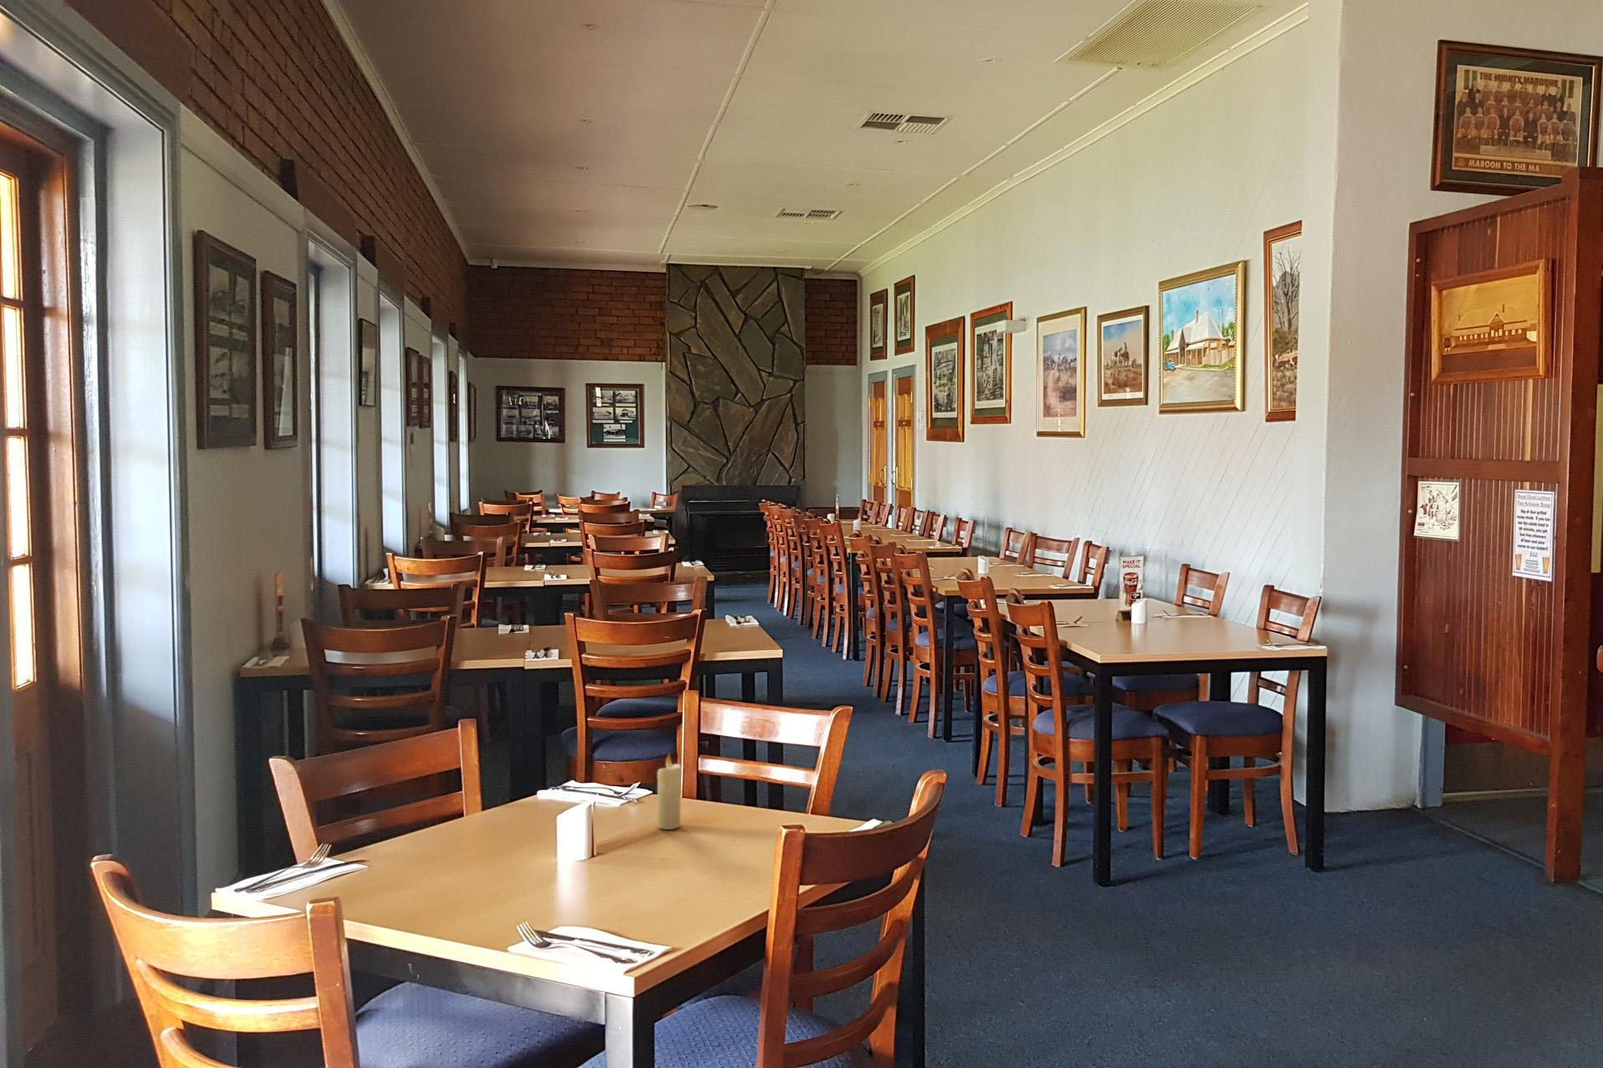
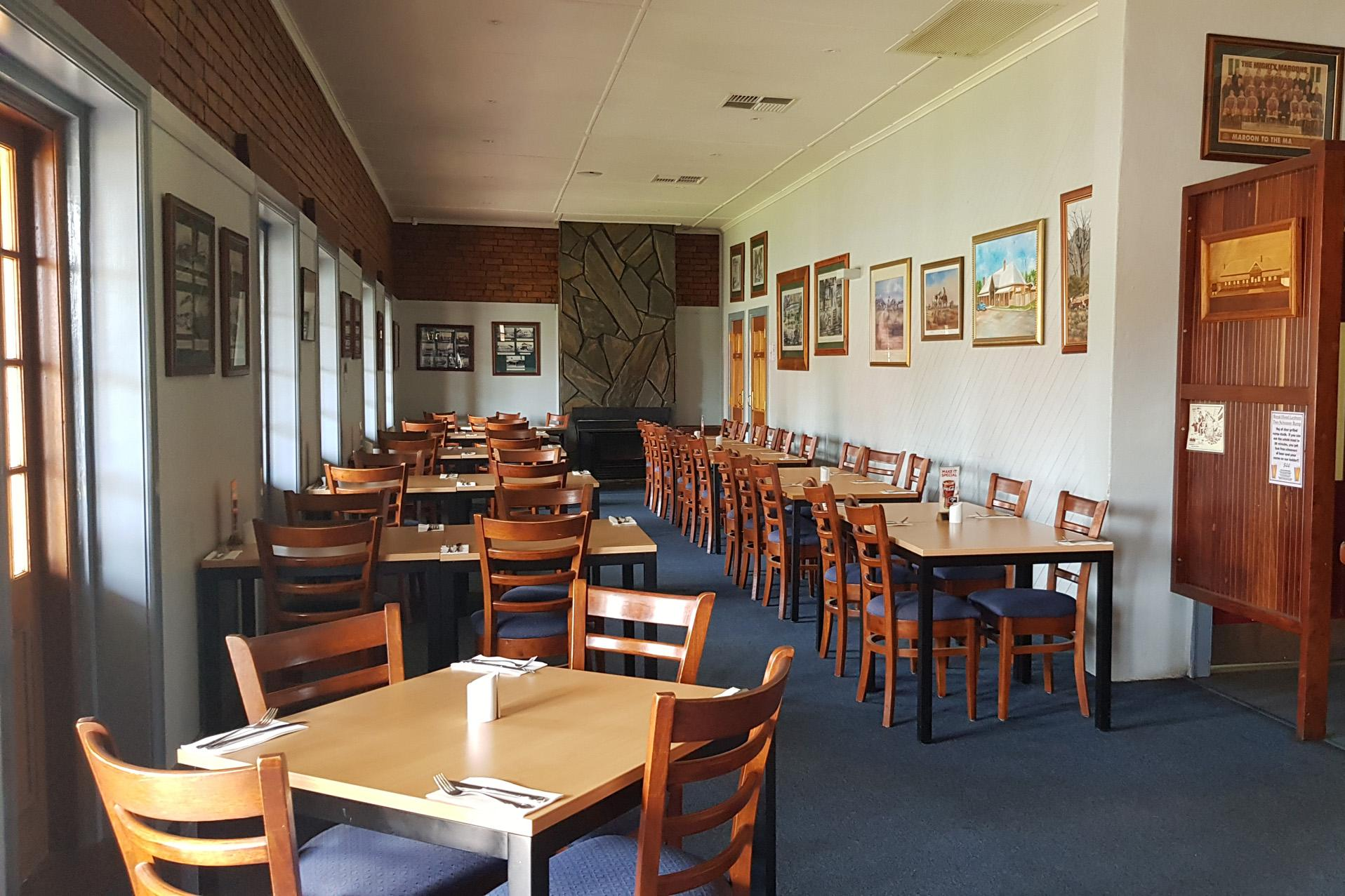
- candle (669, 789)
